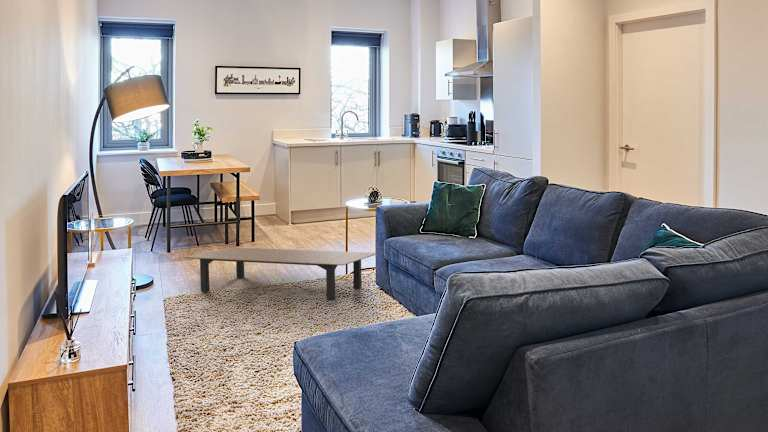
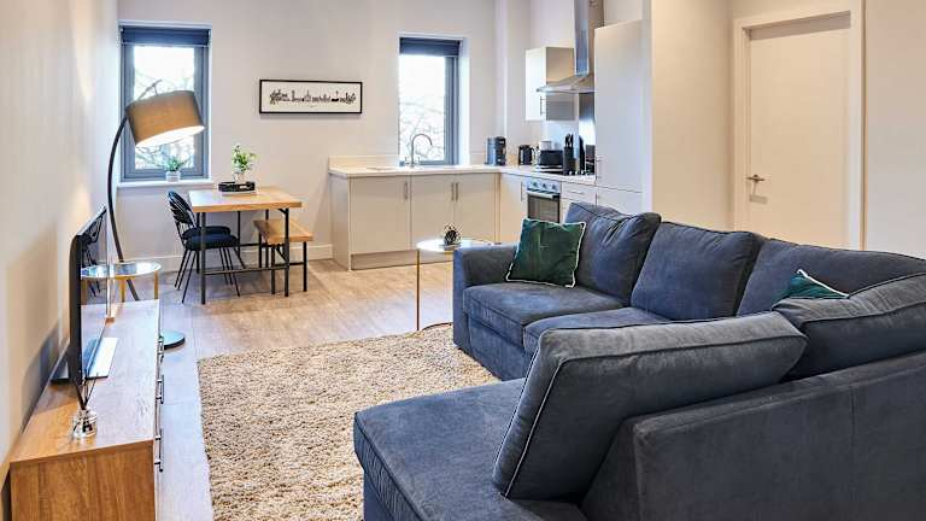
- coffee table (282, 263)
